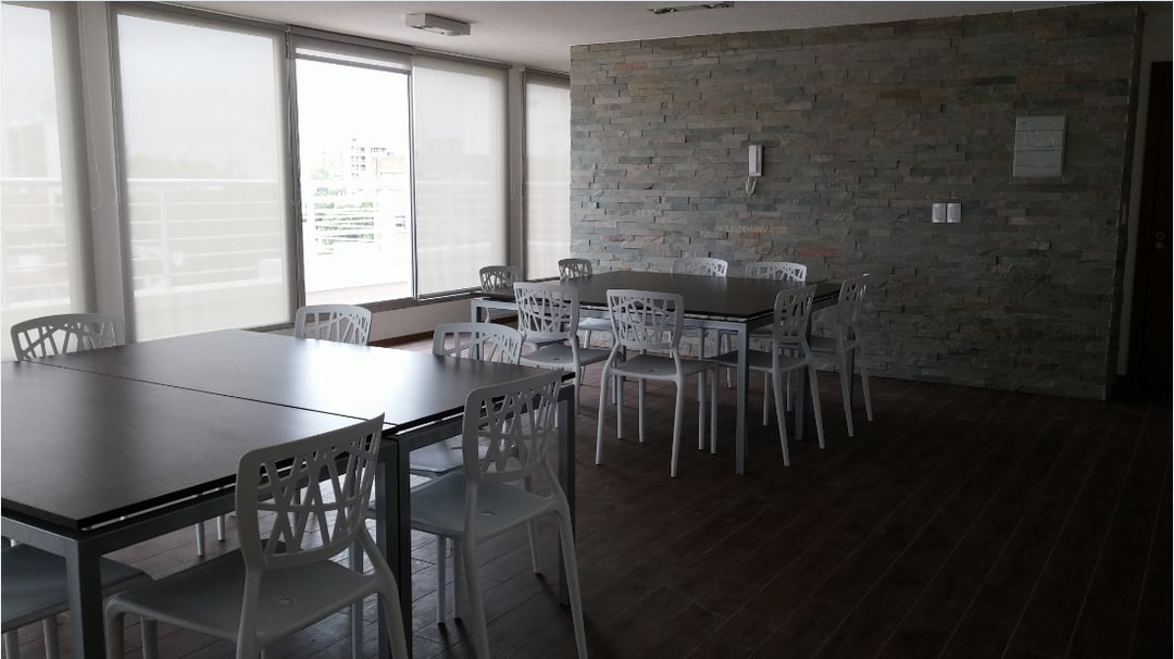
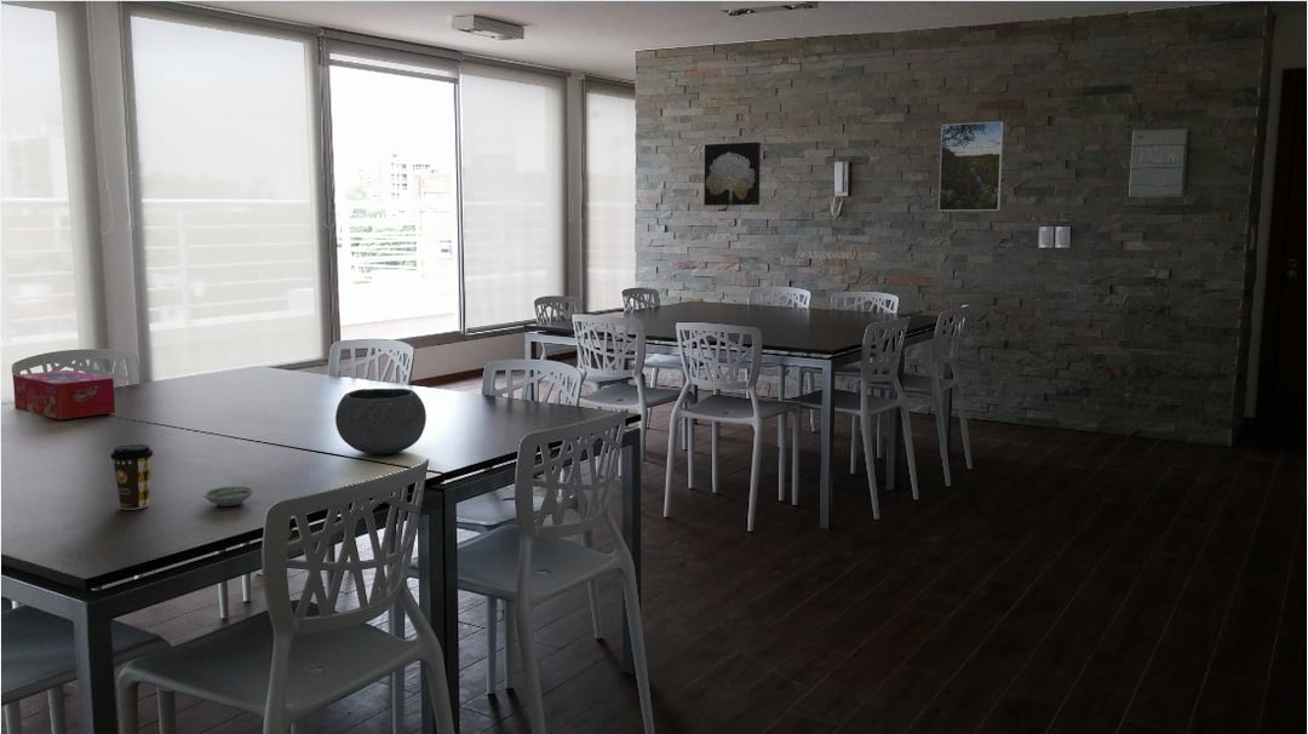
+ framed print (970, 167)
+ saucer (229, 497)
+ tissue box (63, 394)
+ wall art (732, 174)
+ coffee cup (133, 476)
+ bowl (380, 422)
